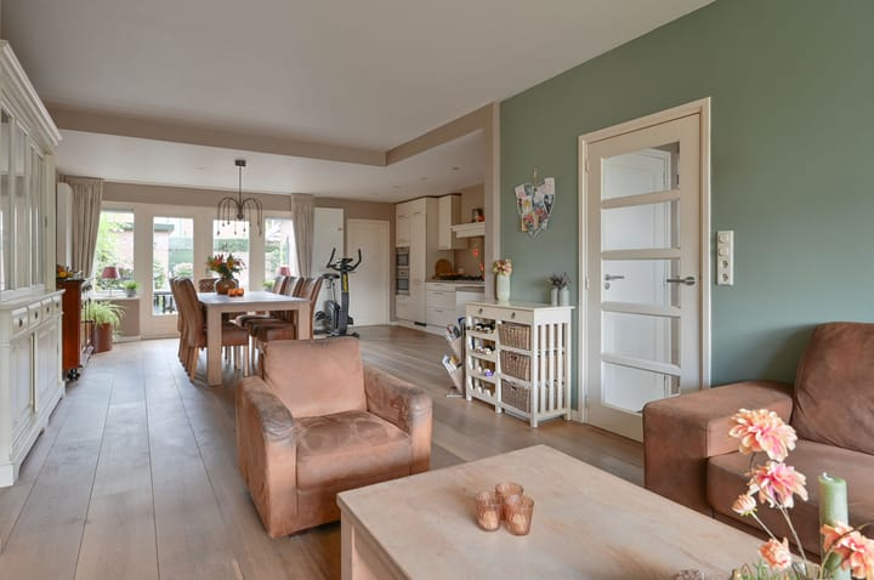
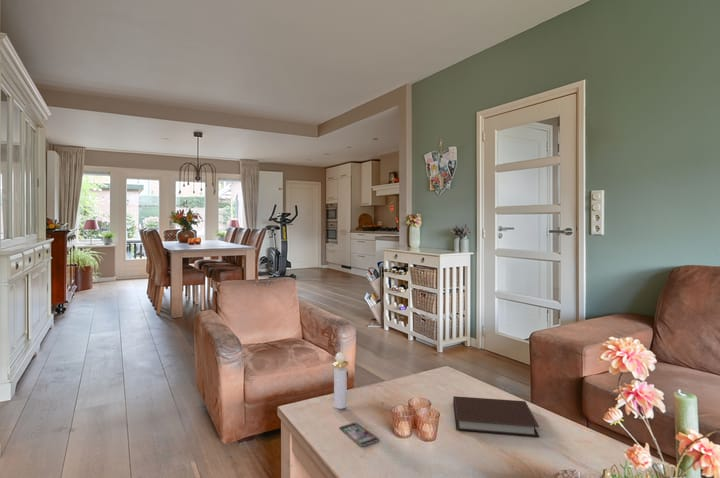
+ notebook (492, 414)
+ smartphone (358, 433)
+ perfume bottle (340, 380)
